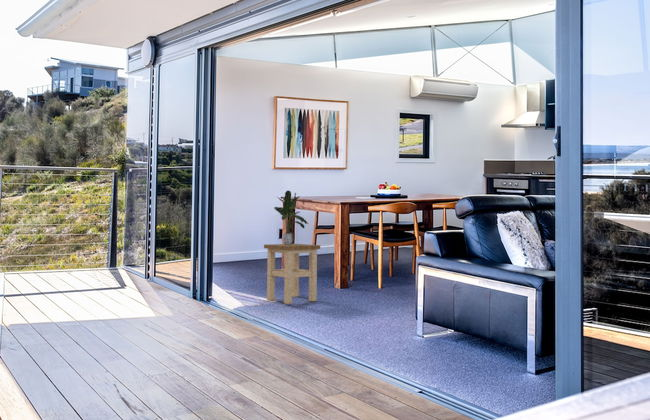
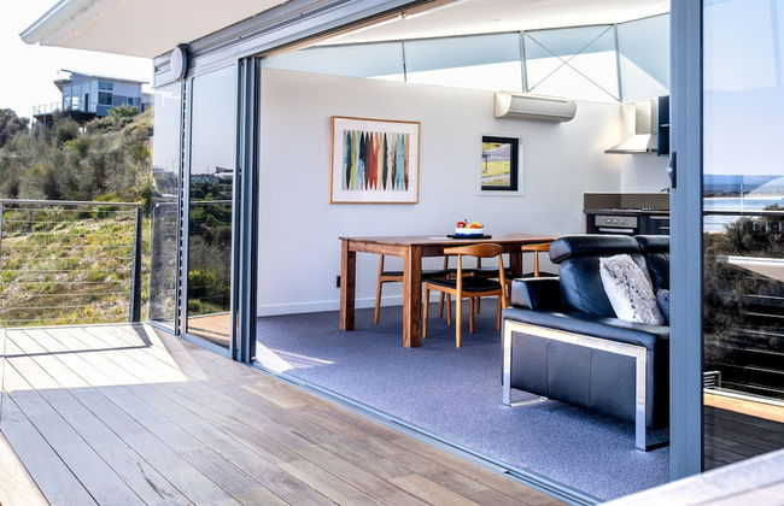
- stool (291, 272)
- potted plant (290, 216)
